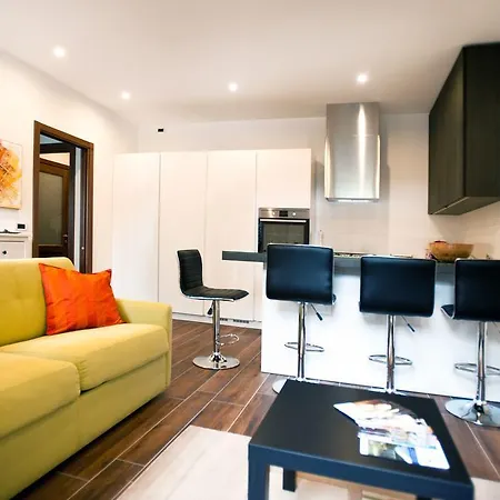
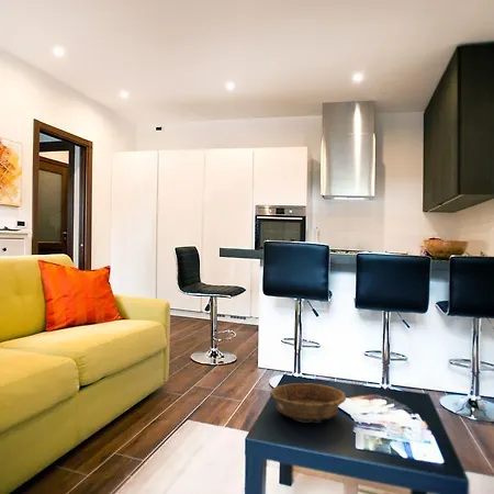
+ decorative bowl (306, 402)
